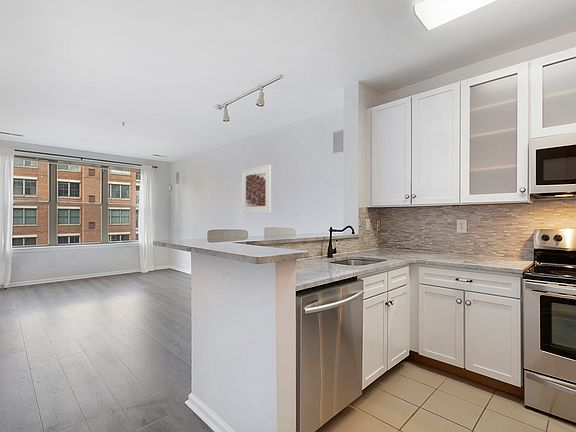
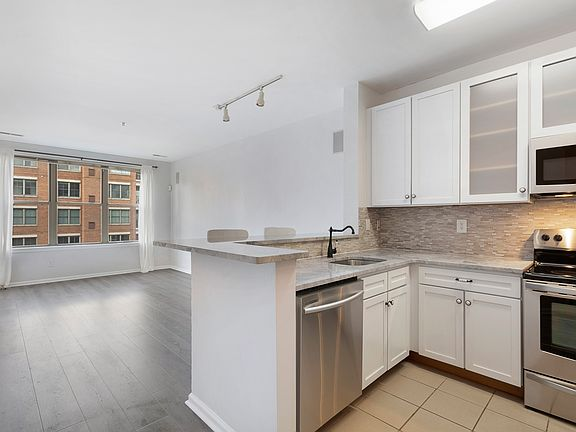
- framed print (255, 190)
